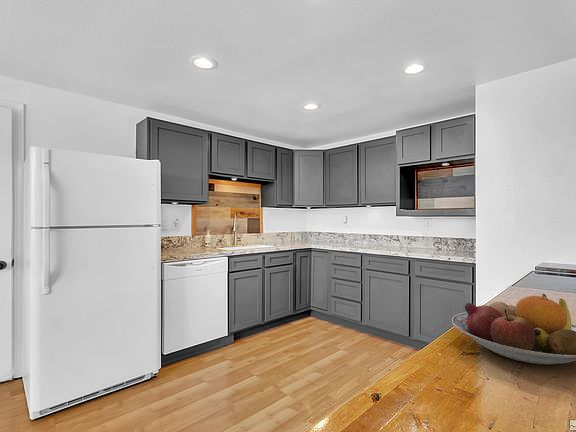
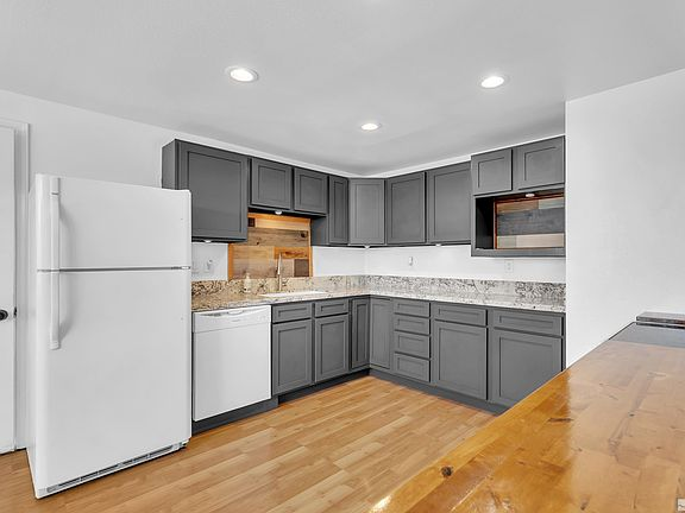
- fruit bowl (522, 323)
